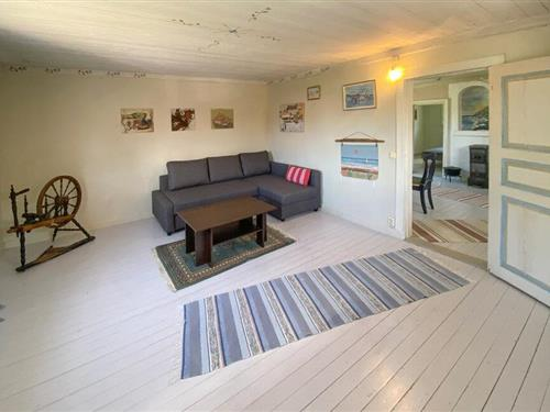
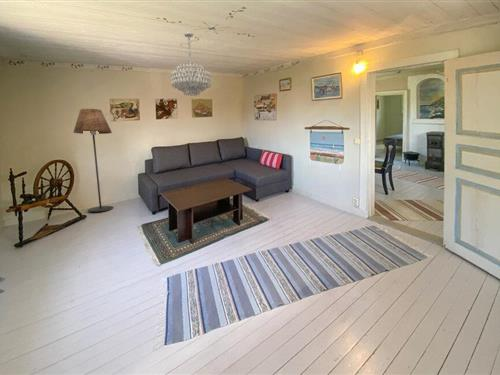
+ floor lamp (95, 160)
+ chandelier (190, 65)
